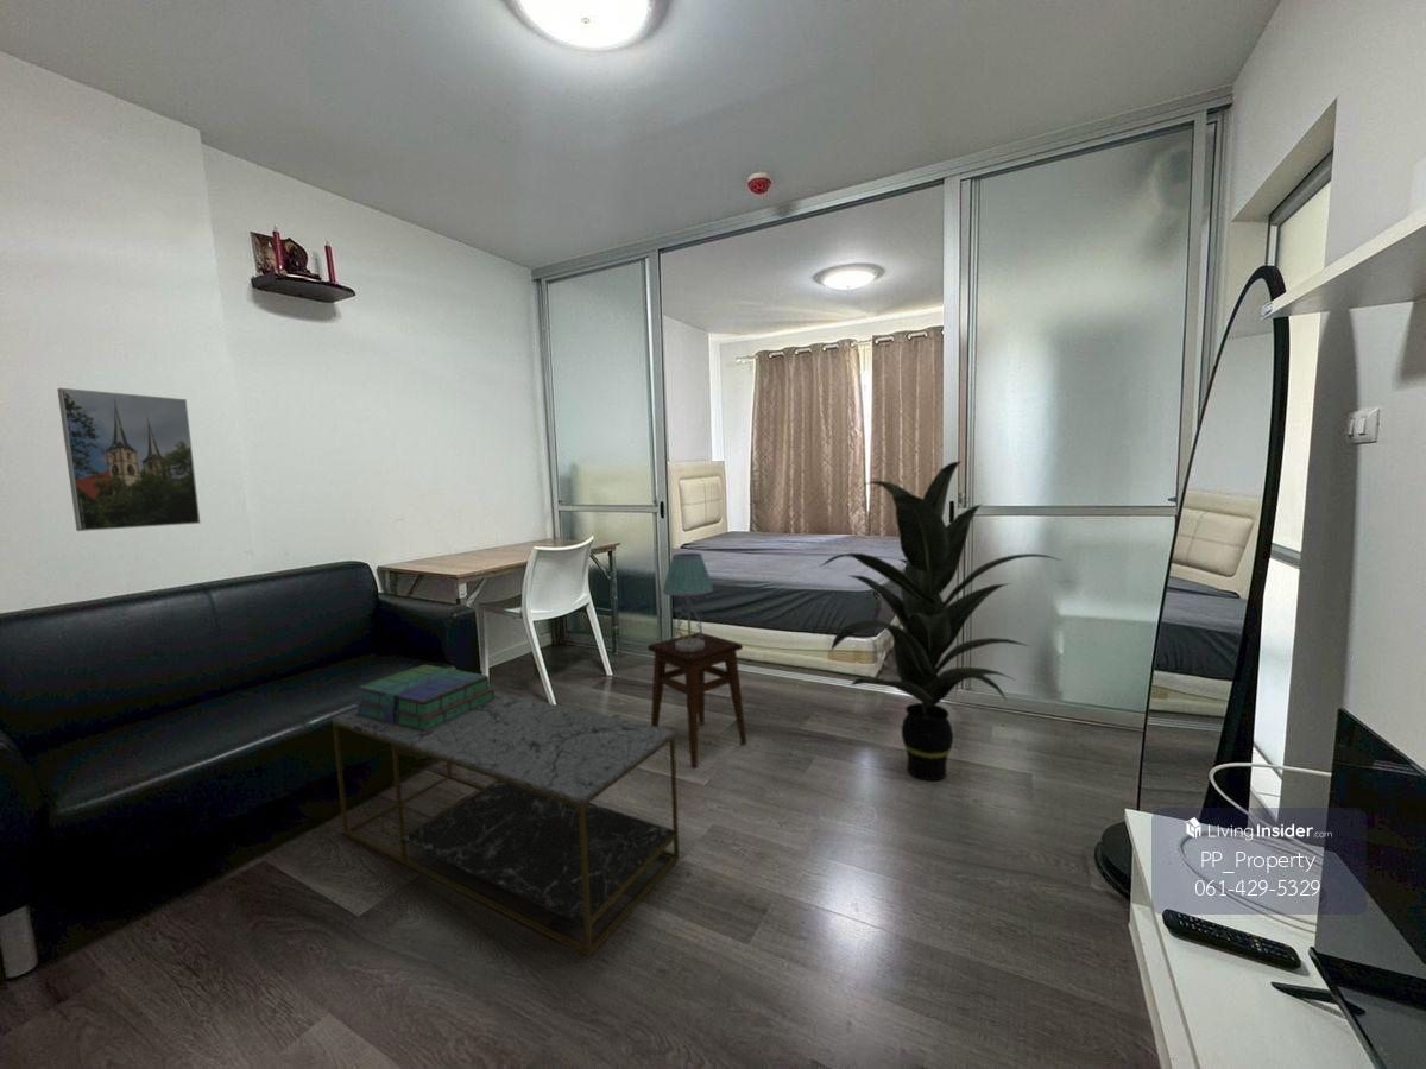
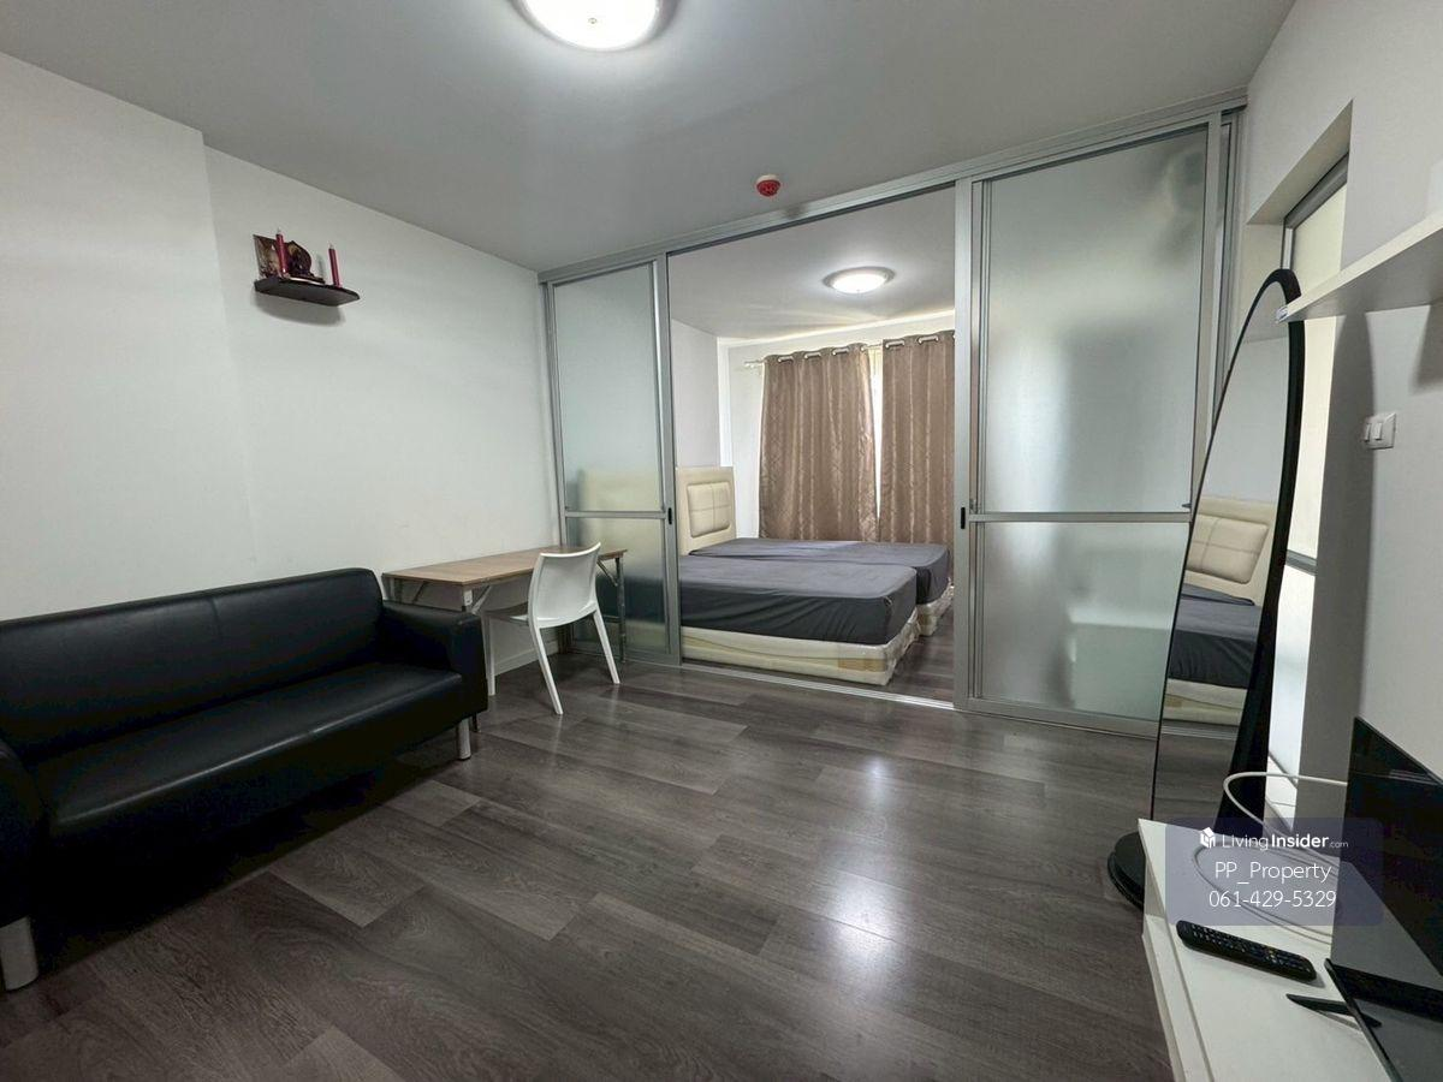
- indoor plant (928, 624)
- table lamp (688, 601)
- stool (696, 694)
- coffee table (499, 785)
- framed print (134, 461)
- stack of books (425, 692)
